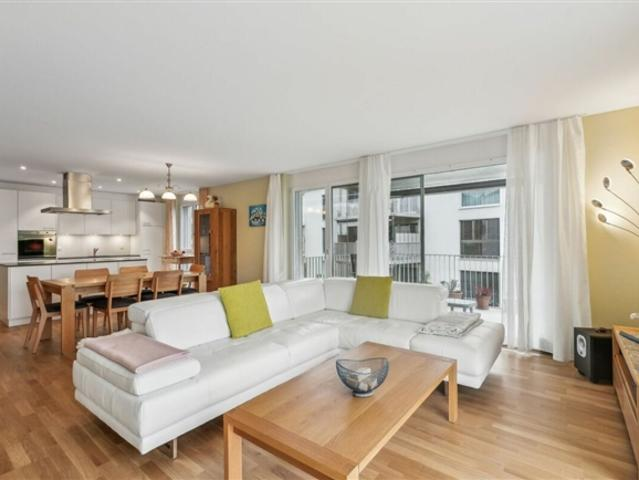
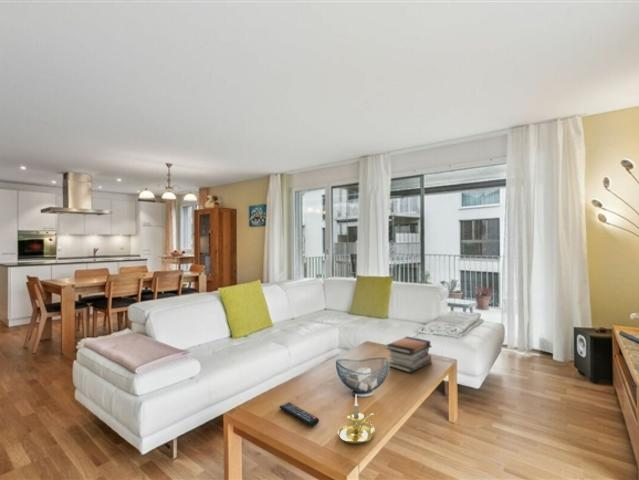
+ candle holder (358, 413)
+ book stack (409, 353)
+ remote control (298, 413)
